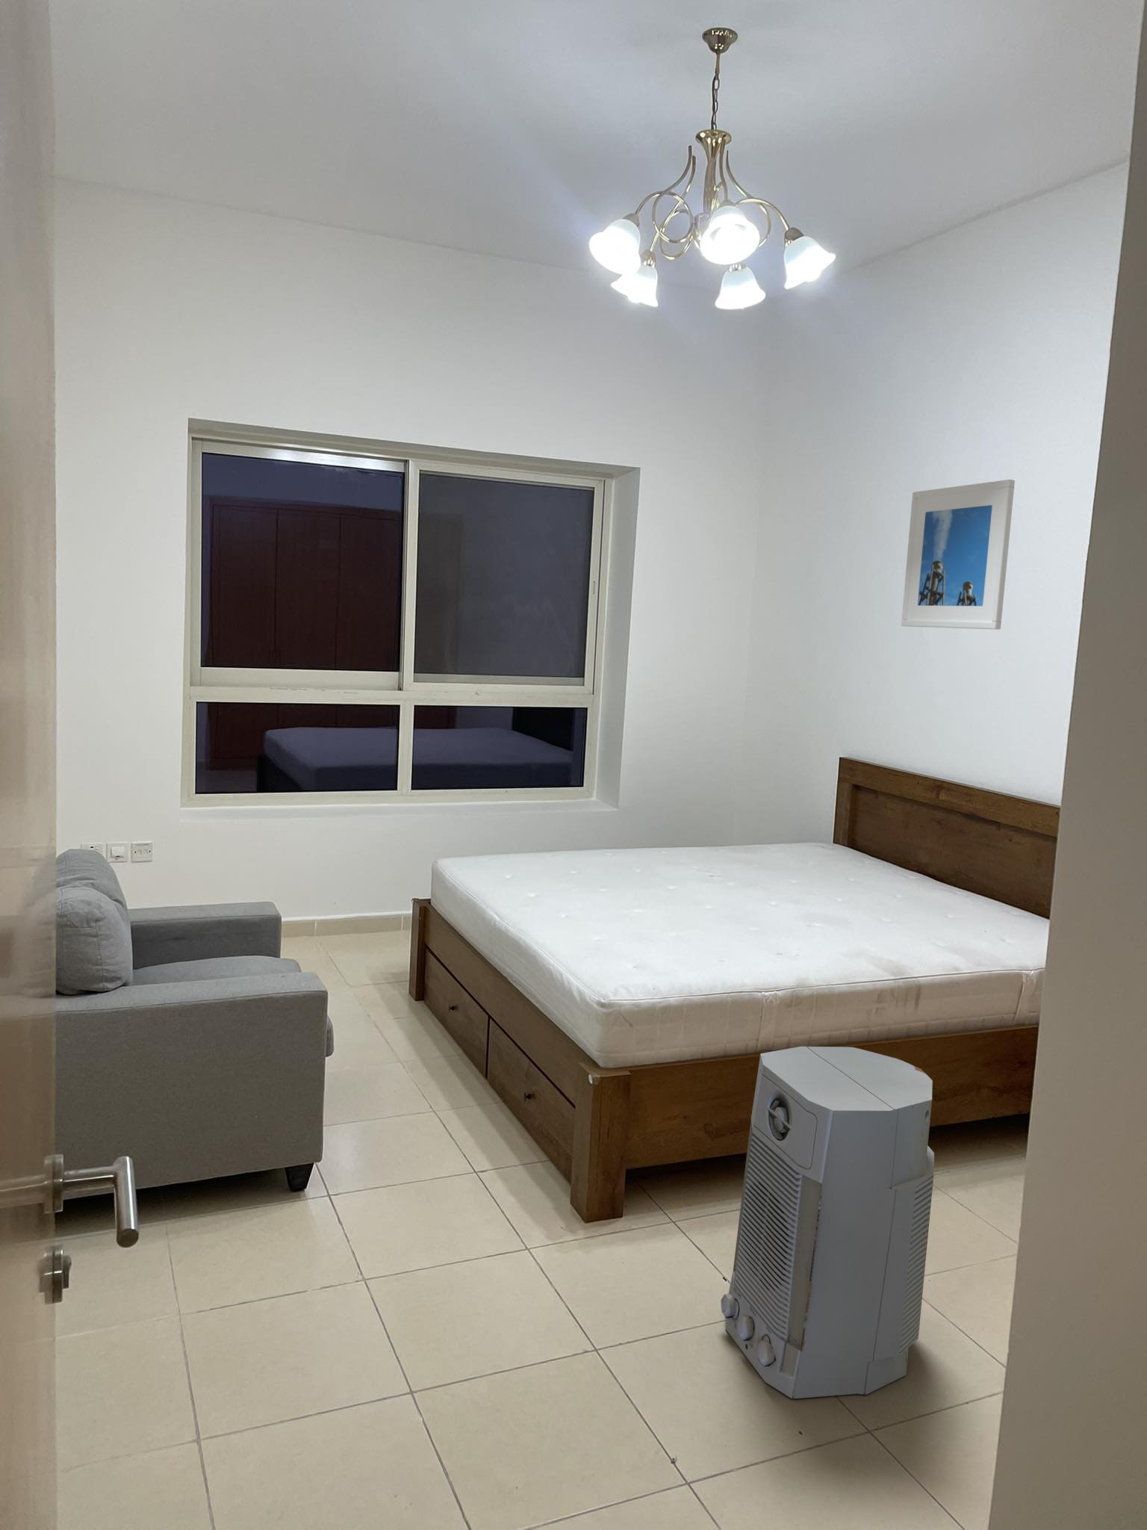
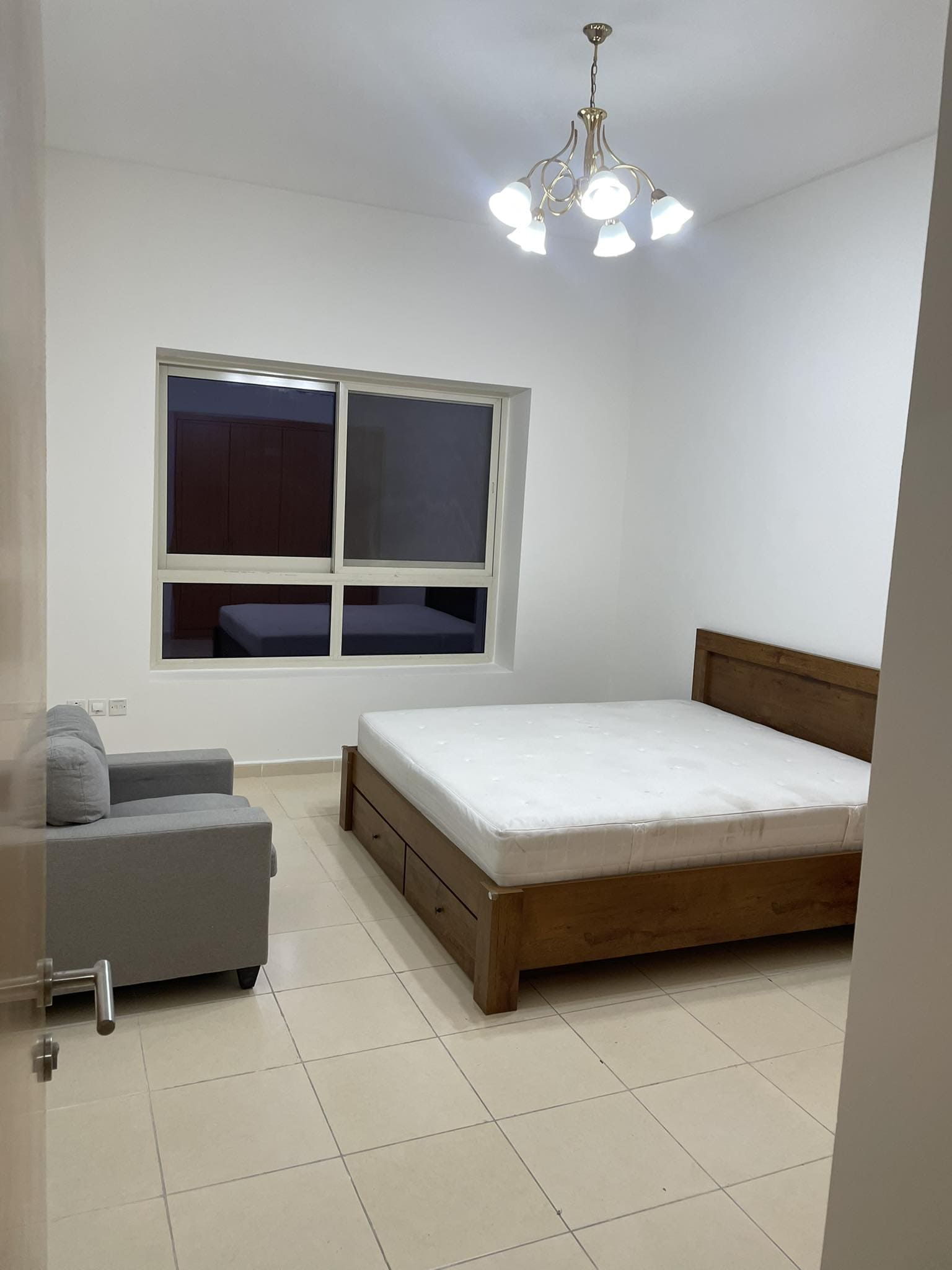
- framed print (954, 558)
- air purifier (836, 1210)
